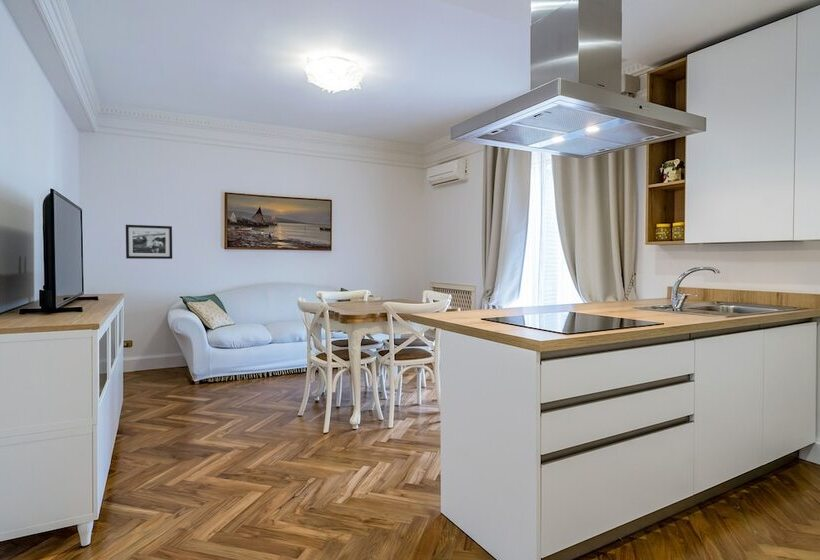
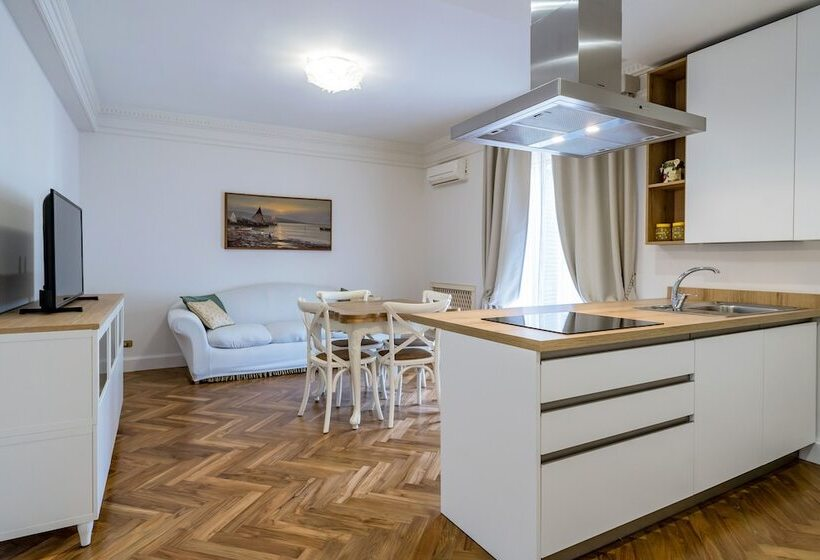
- picture frame (149, 242)
